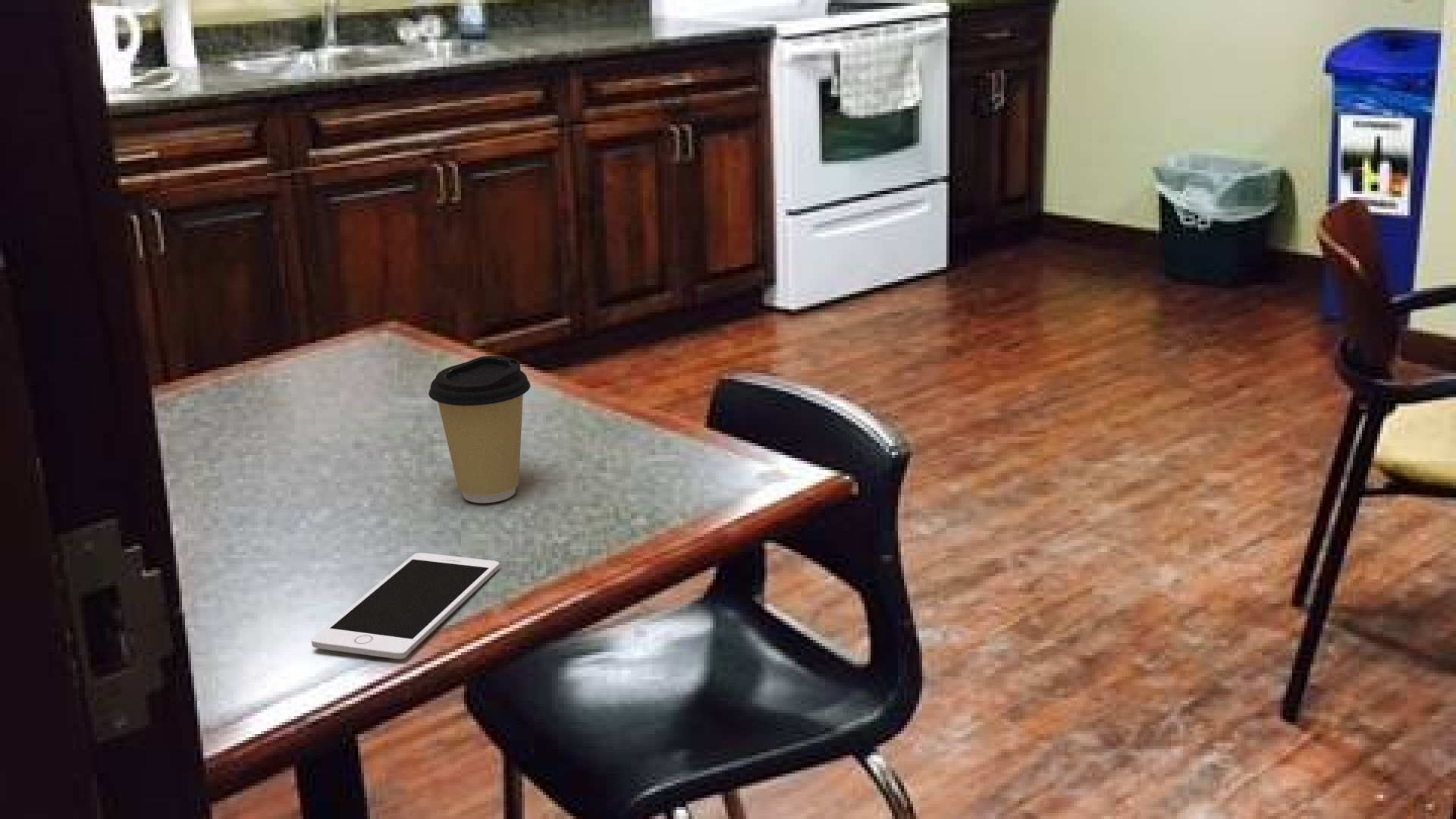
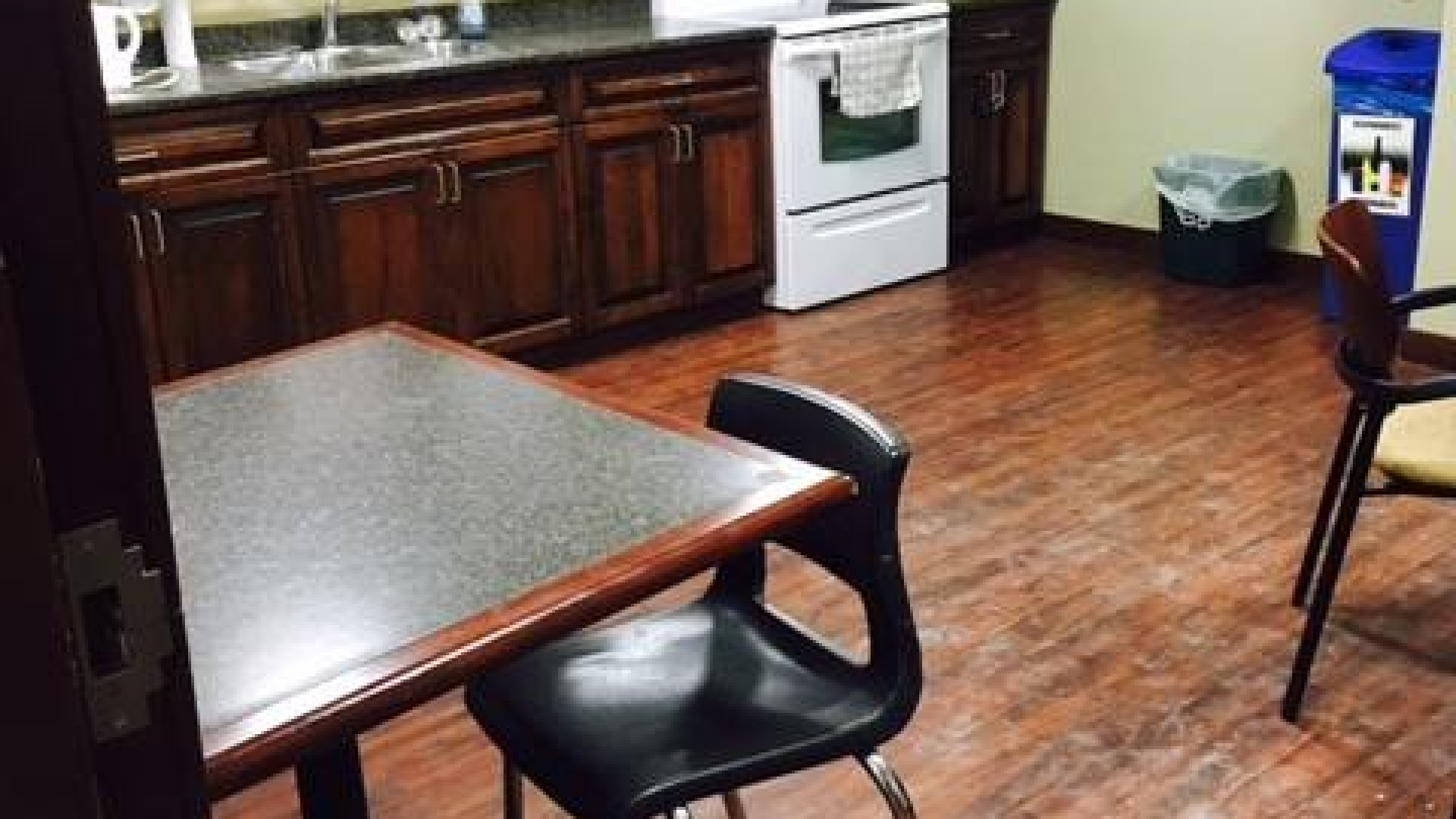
- cell phone (410, 602)
- coffee cup (483, 431)
